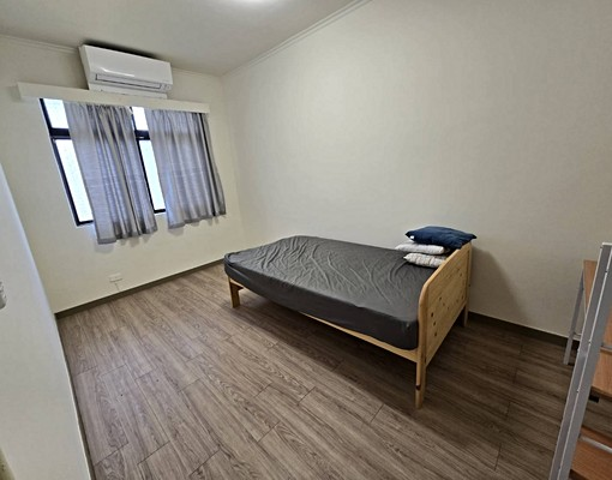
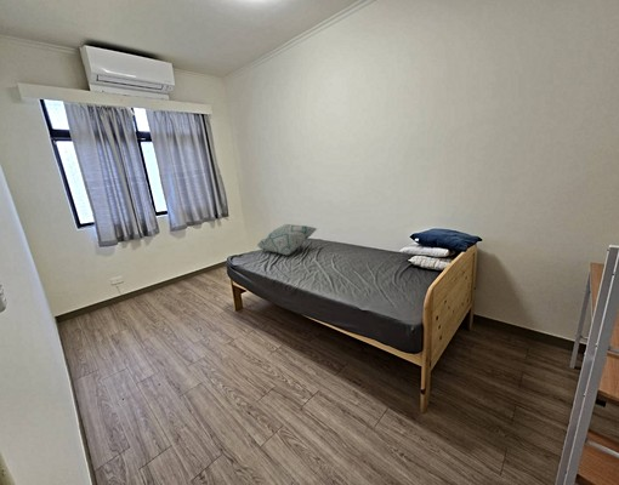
+ decorative pillow (286, 238)
